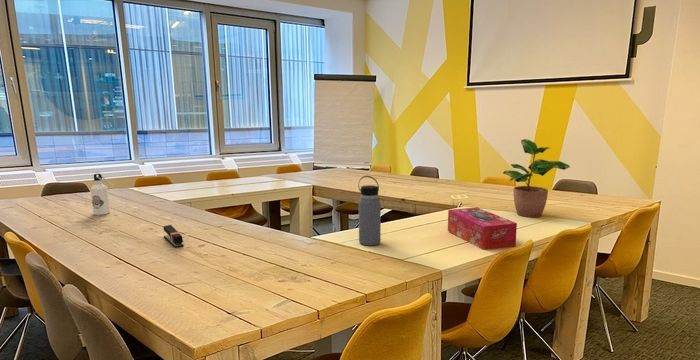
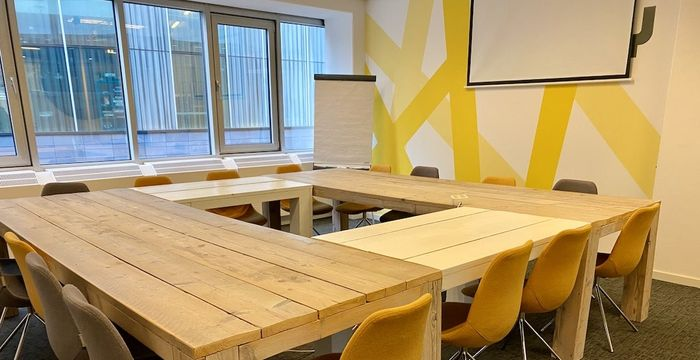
- potted plant (530, 178)
- water bottle (103, 193)
- water bottle (369, 210)
- tissue box (480, 227)
- stapler (173, 235)
